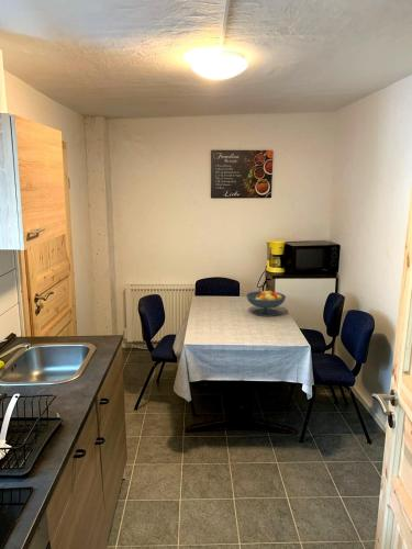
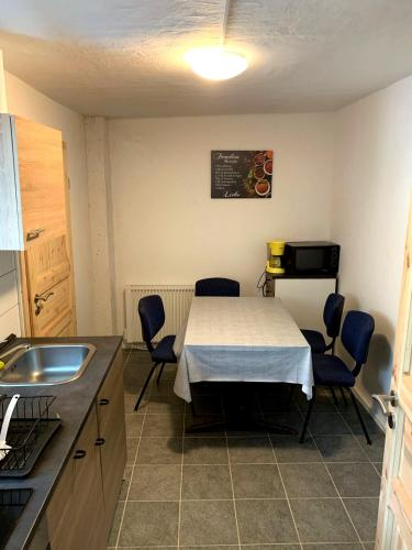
- fruit bowl (265, 301)
